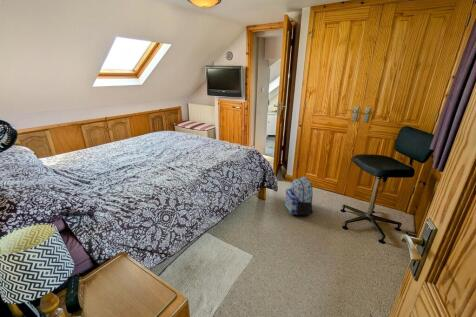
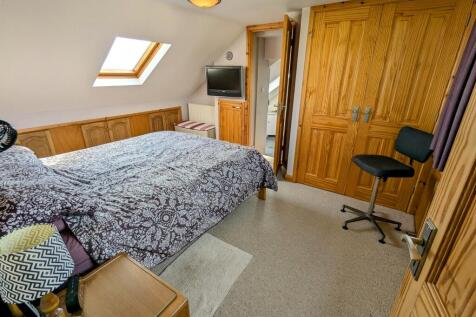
- backpack (299, 194)
